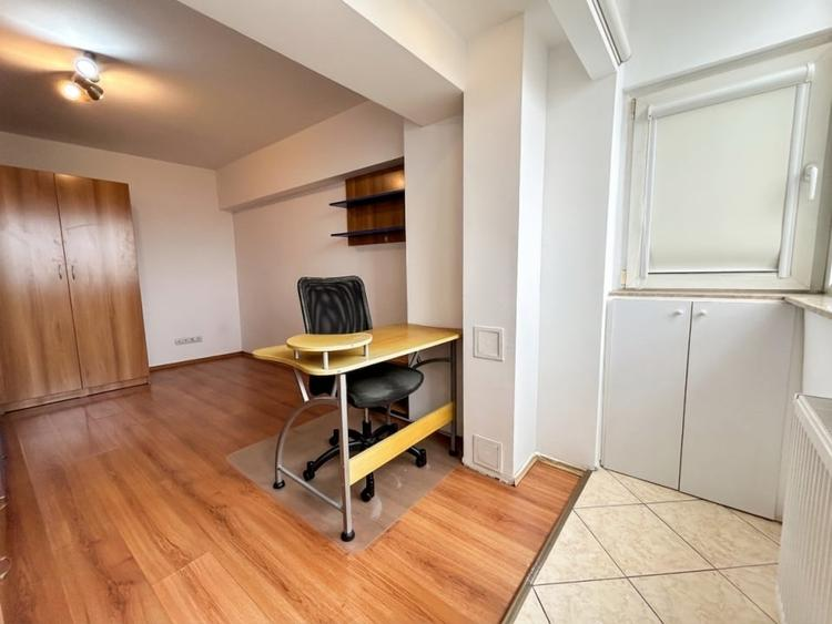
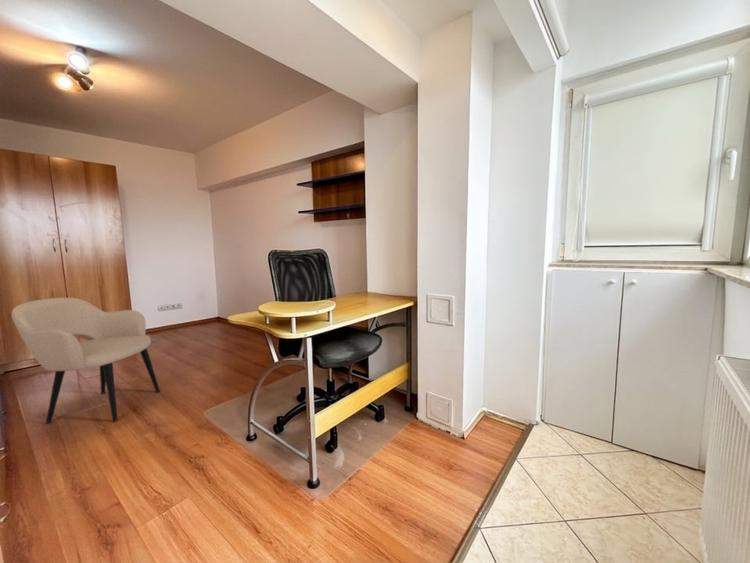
+ armchair (92, 353)
